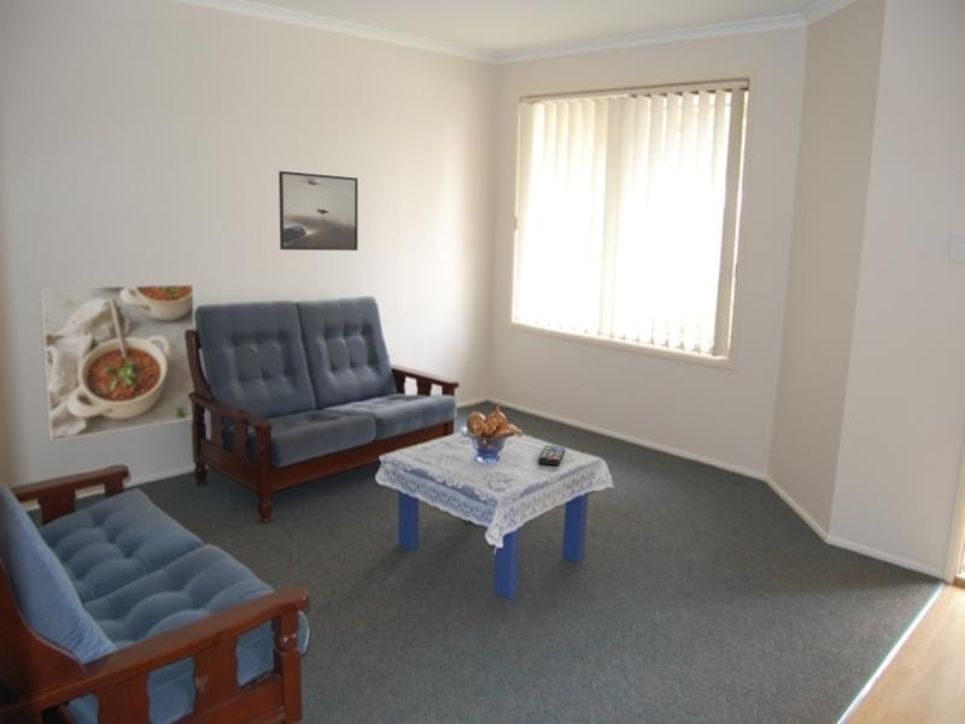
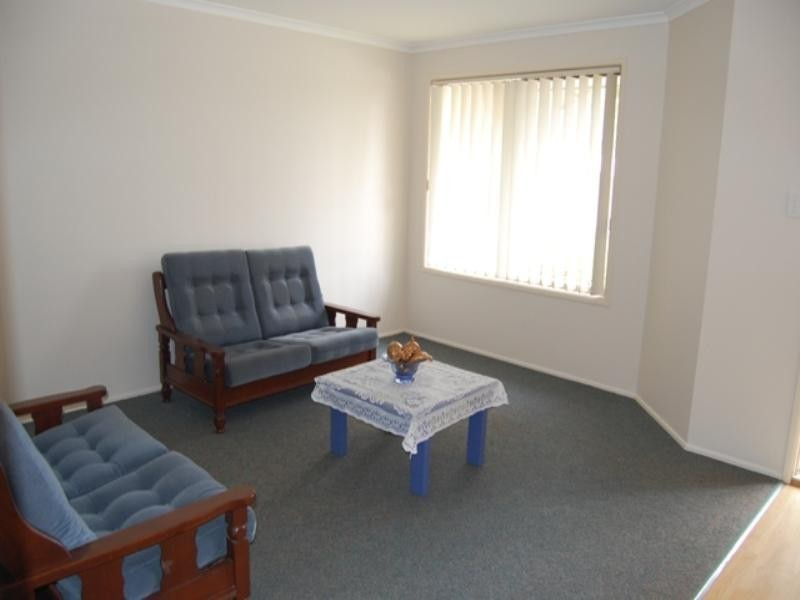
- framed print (320, 212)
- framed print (124, 357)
- remote control (551, 454)
